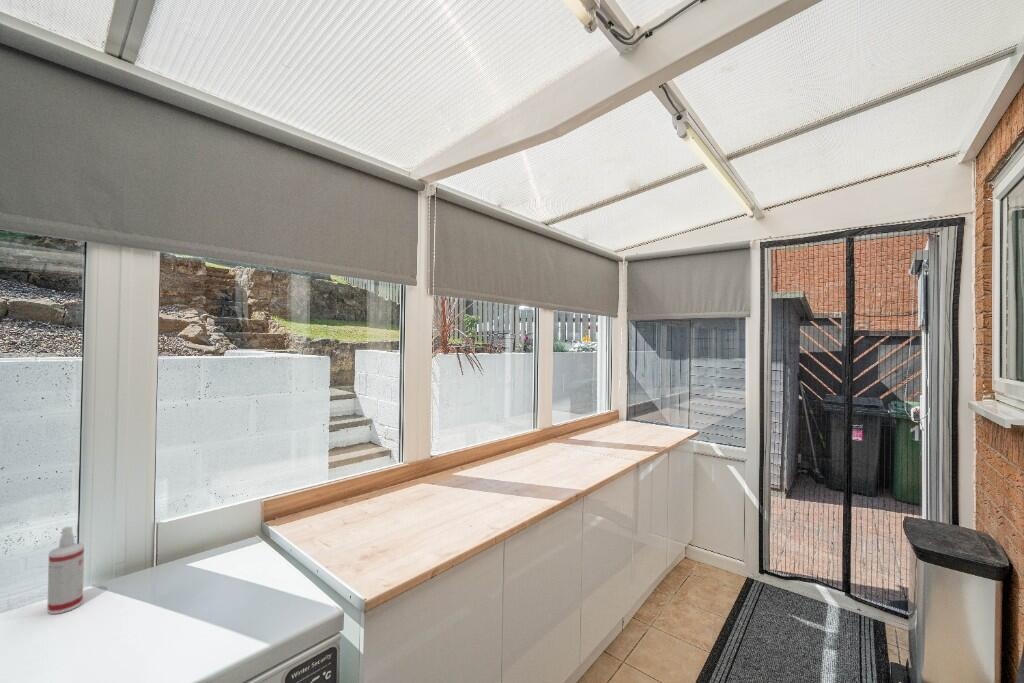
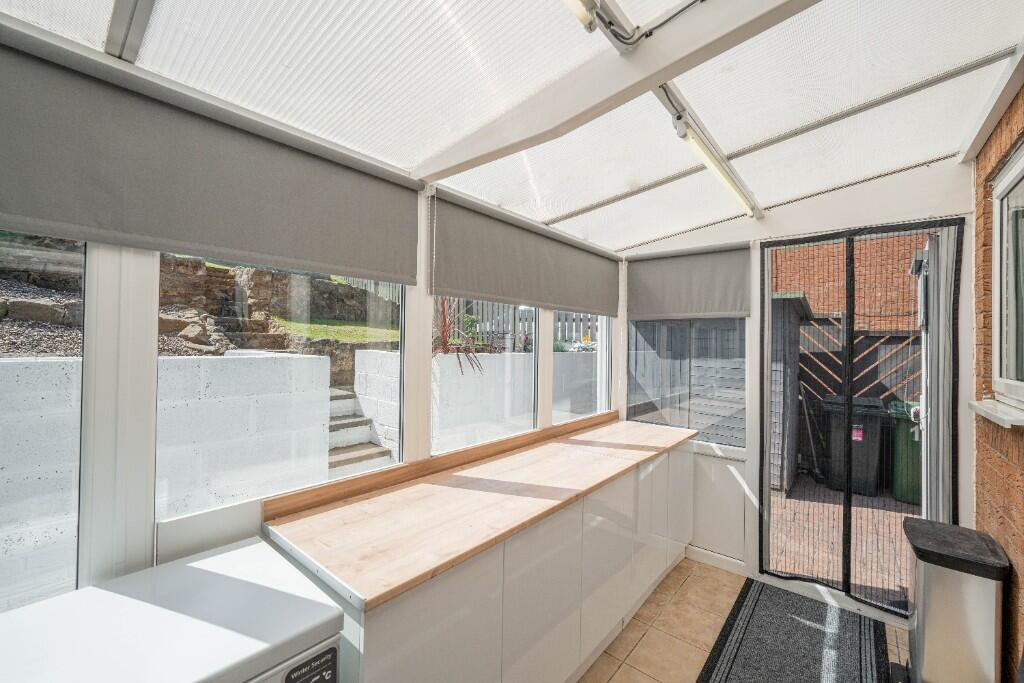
- spray bottle (66, 566)
